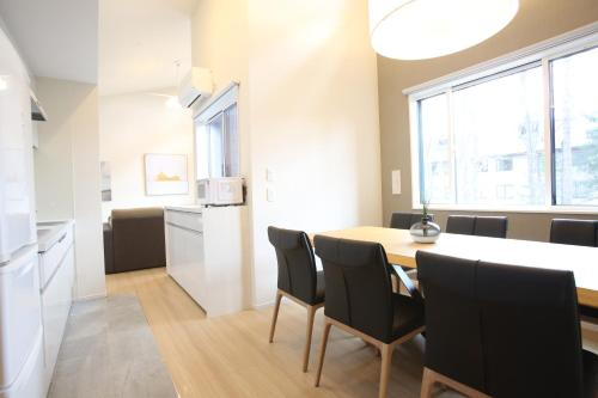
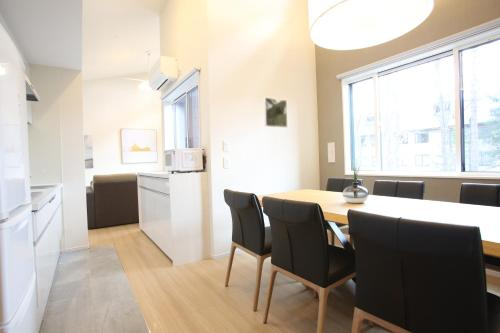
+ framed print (275, 113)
